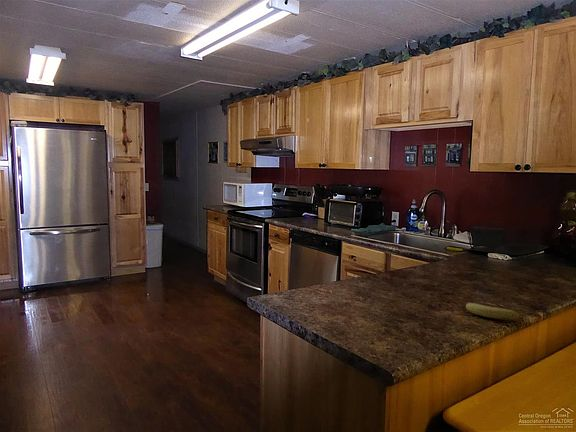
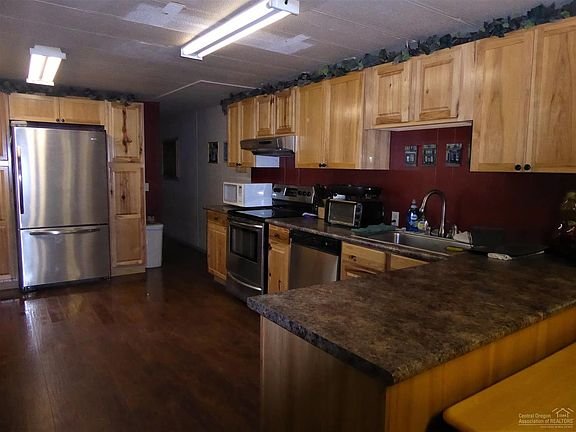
- fruit (487, 309)
